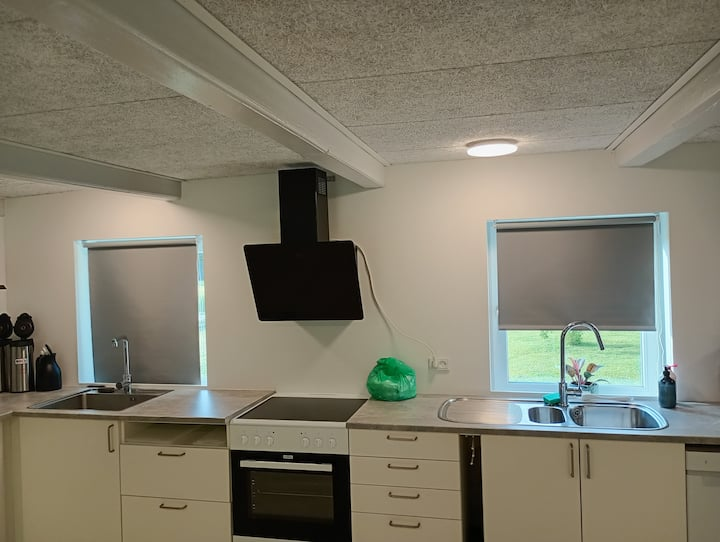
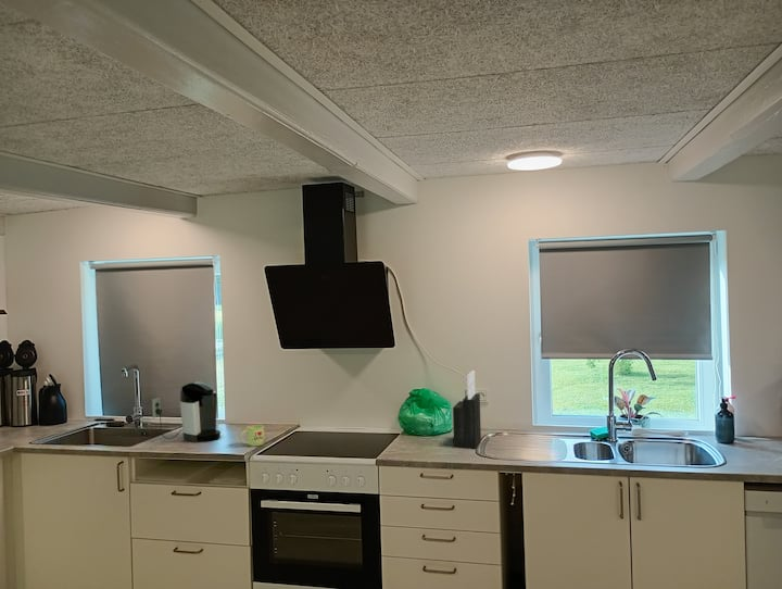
+ mug (252, 436)
+ knife block (464, 408)
+ coffee maker (191, 412)
